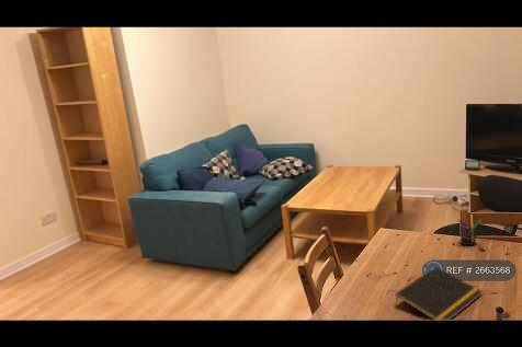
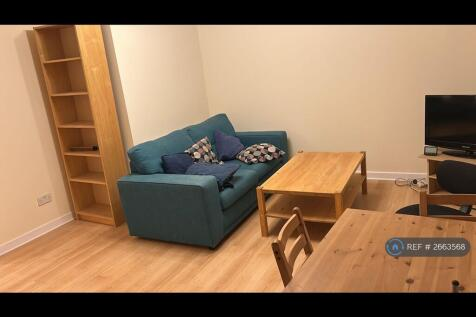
- notepad (439, 293)
- pen holder (469, 229)
